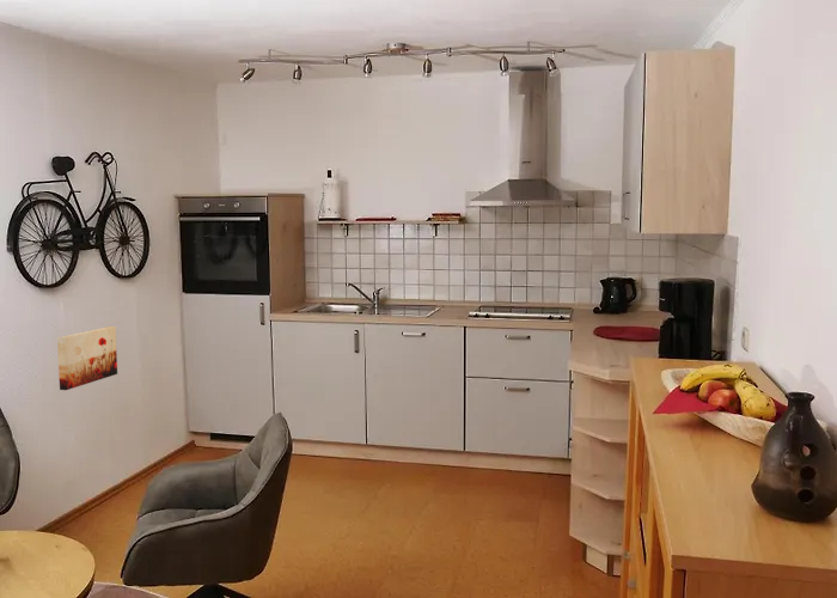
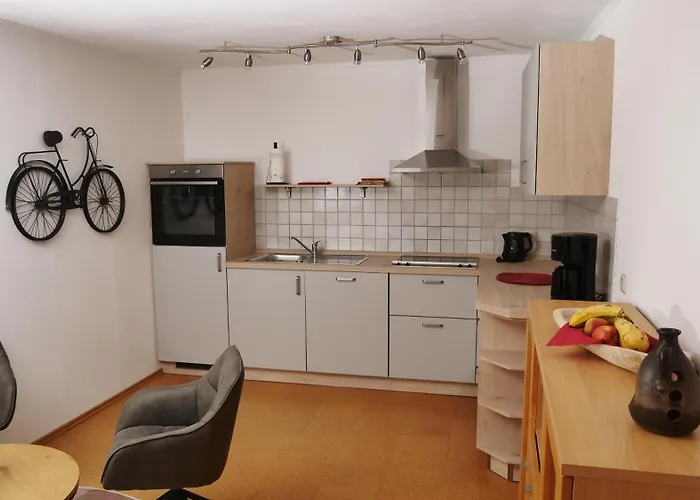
- wall art (88, 356)
